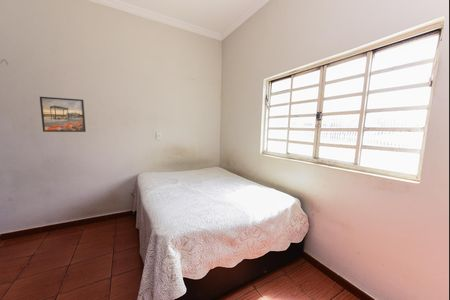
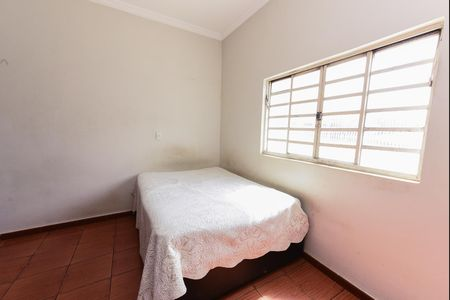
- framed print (64, 115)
